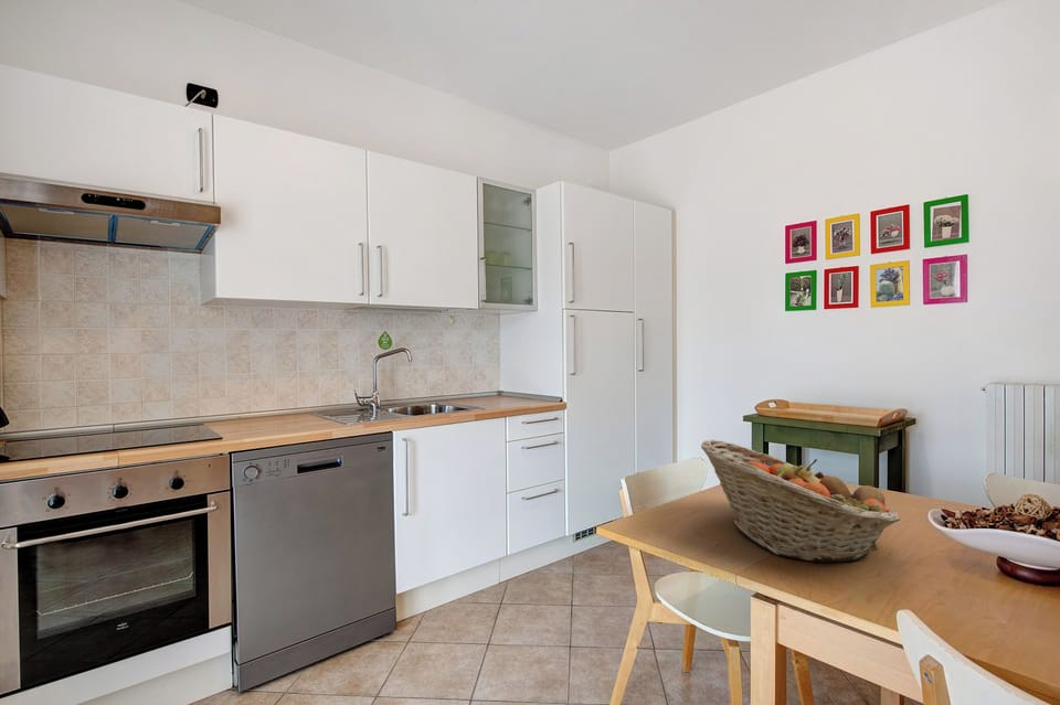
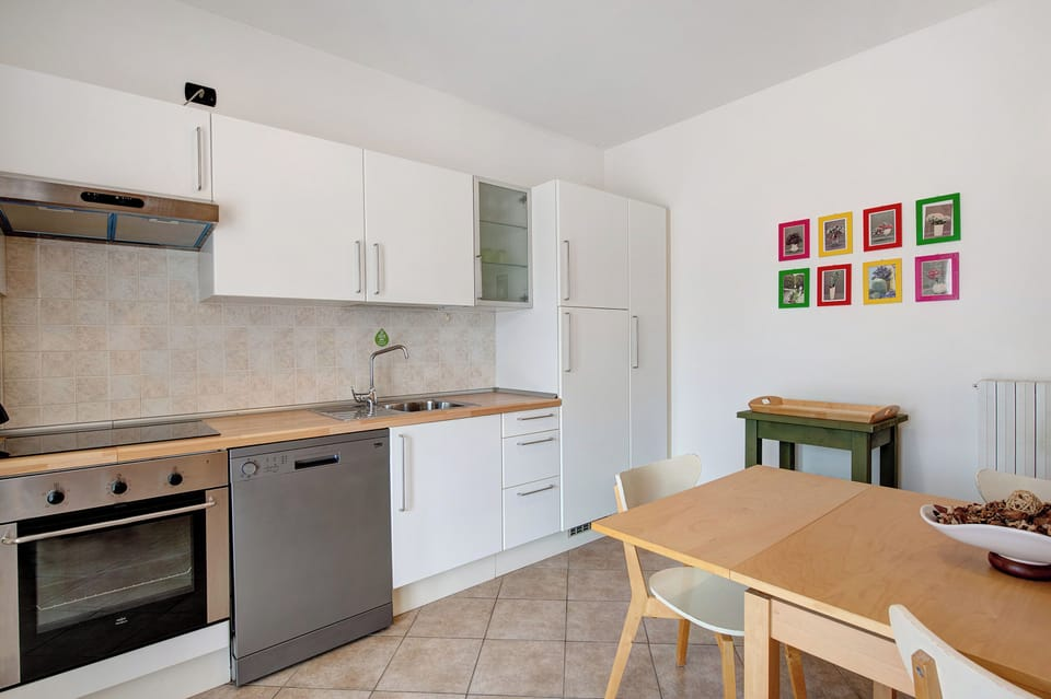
- fruit basket (788, 491)
